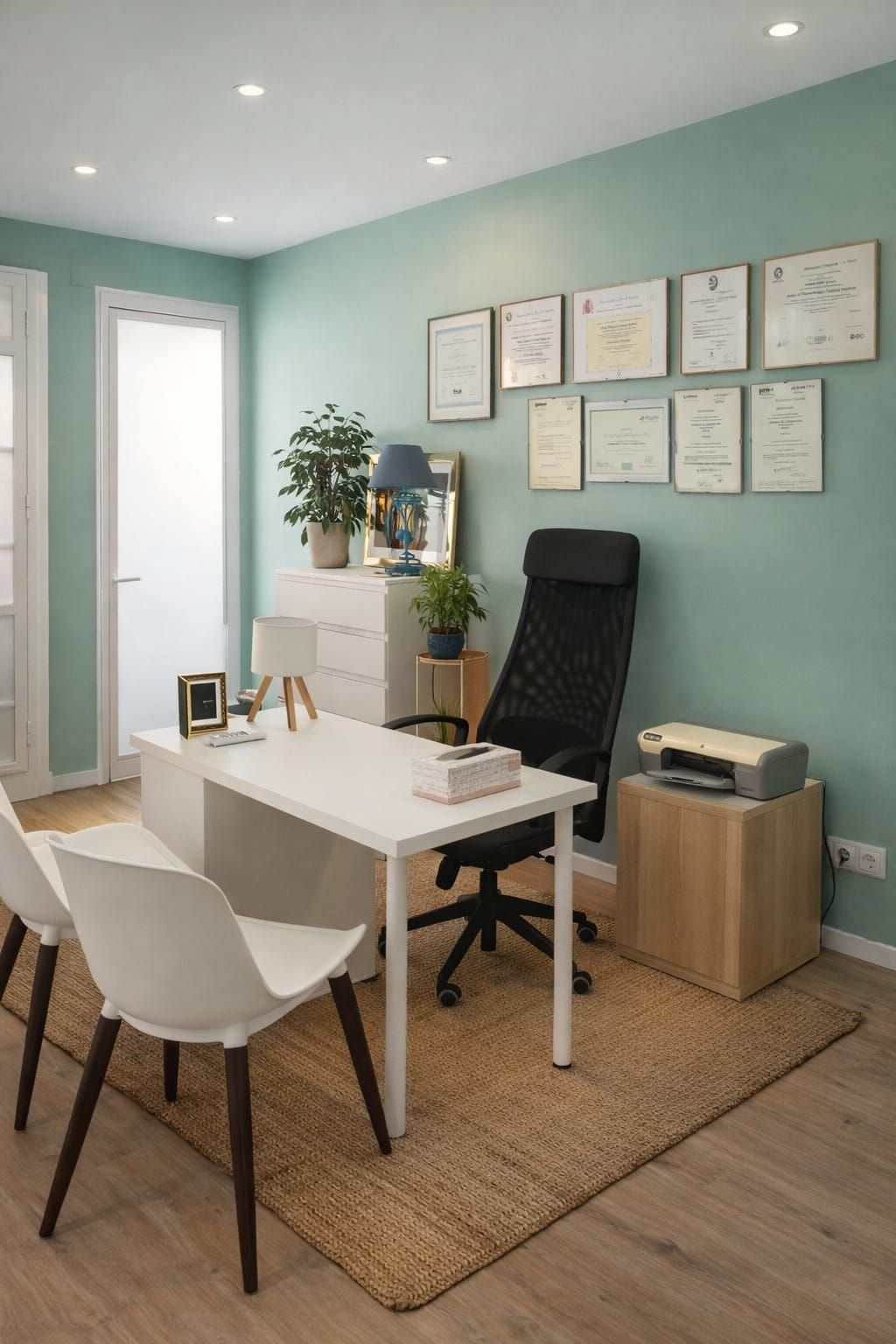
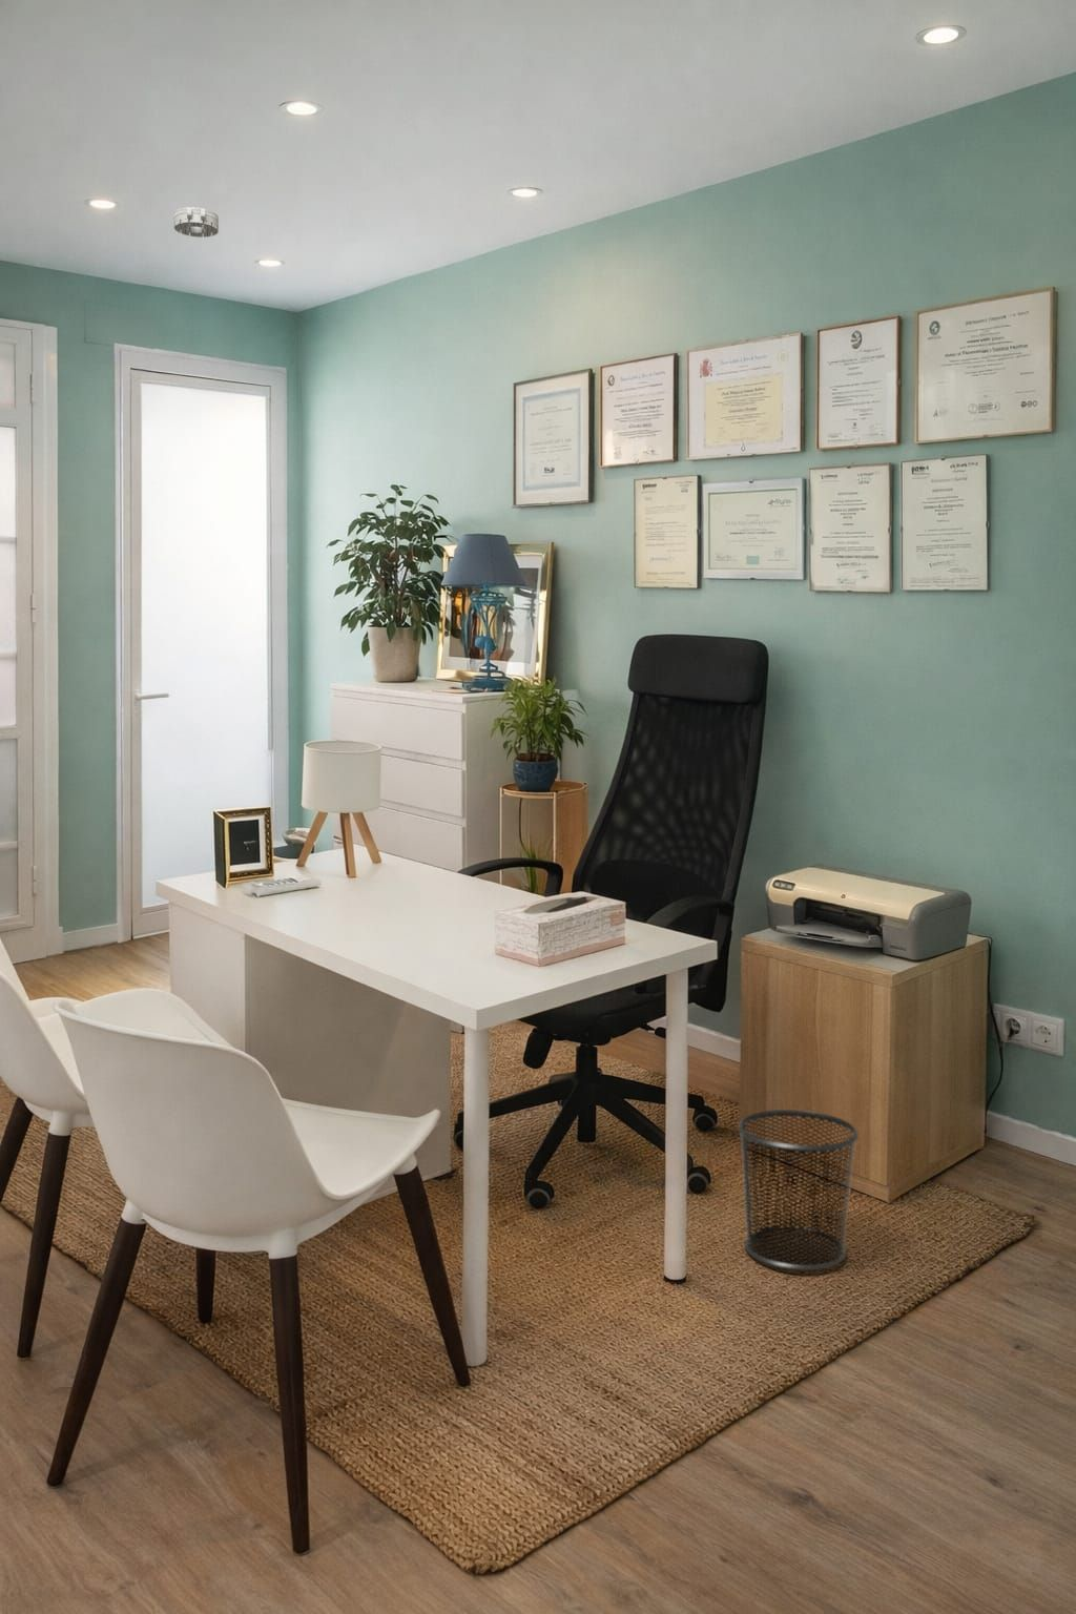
+ waste bin (795, 1189)
+ smoke detector (196, 221)
